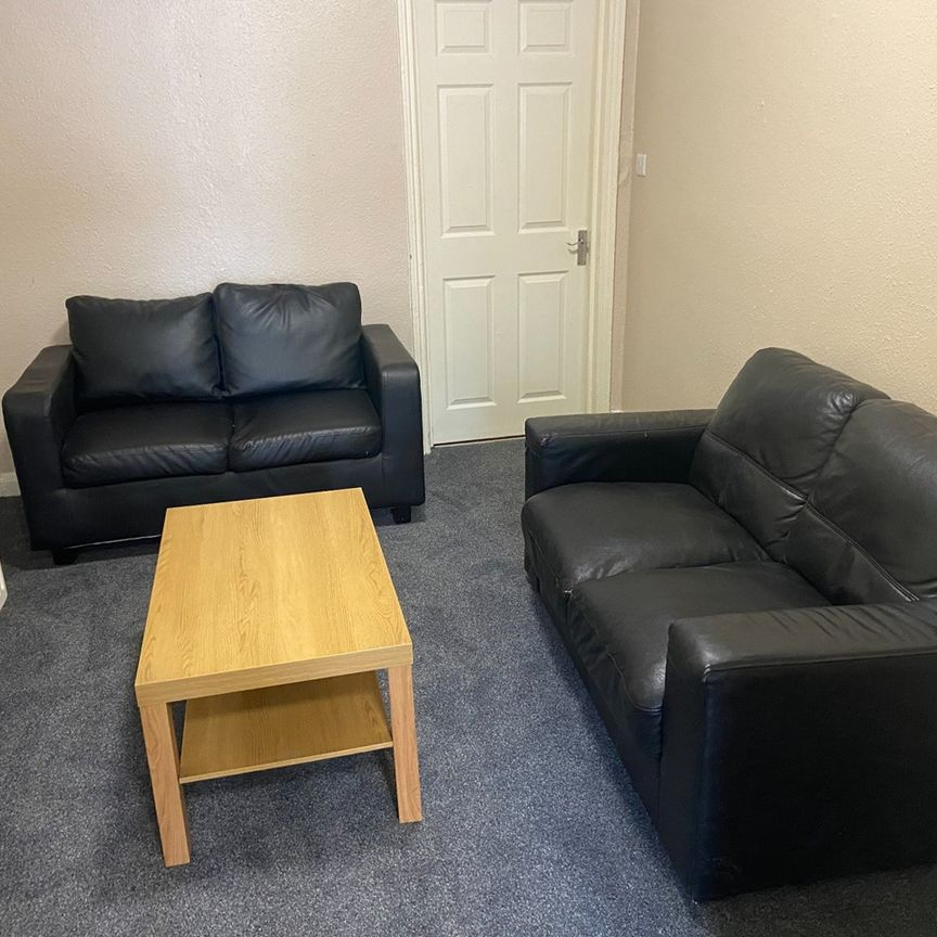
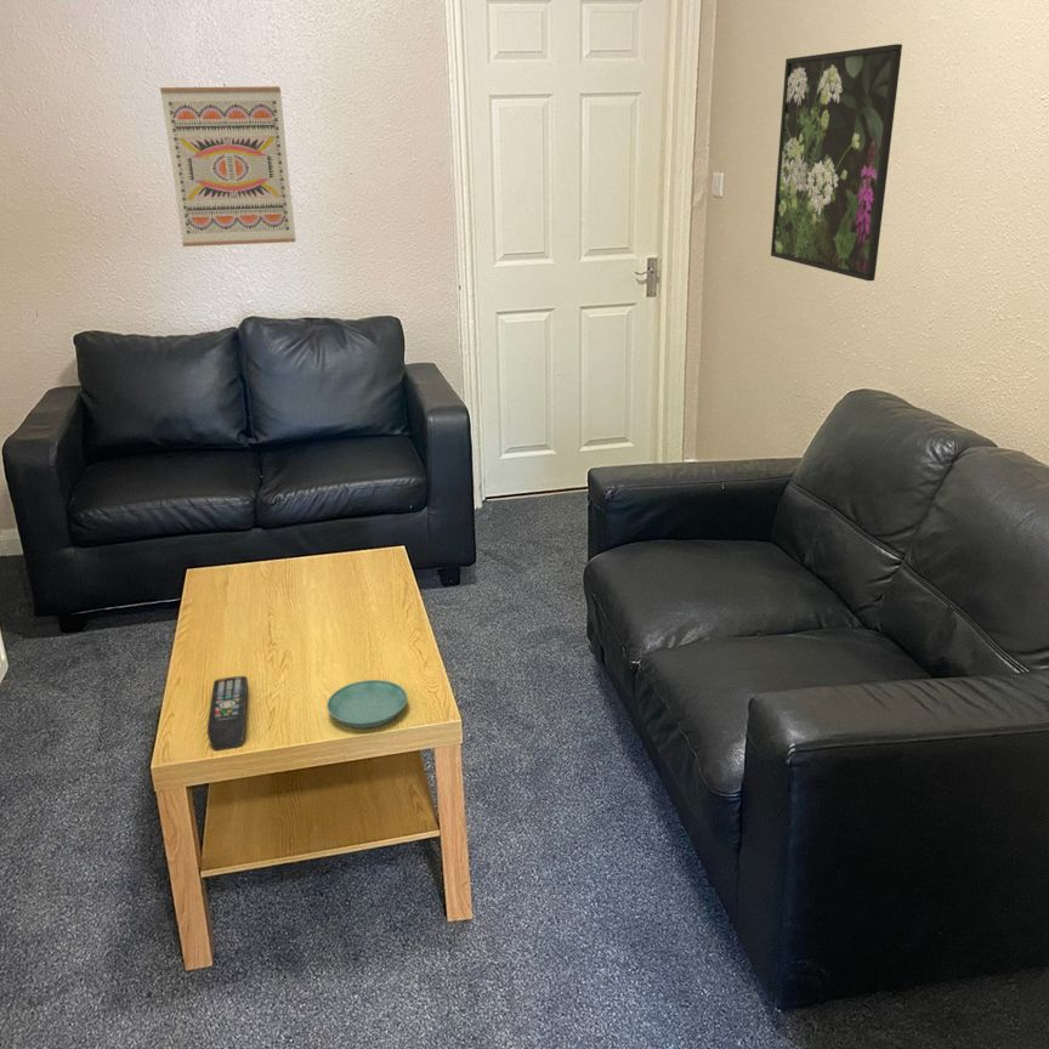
+ remote control (228, 708)
+ wall art (231, 168)
+ saucer (367, 705)
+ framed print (827, 164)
